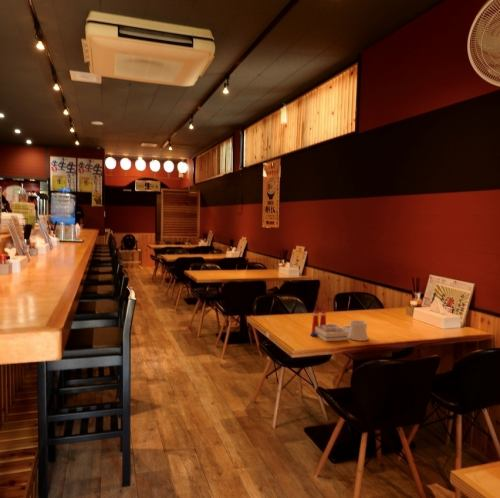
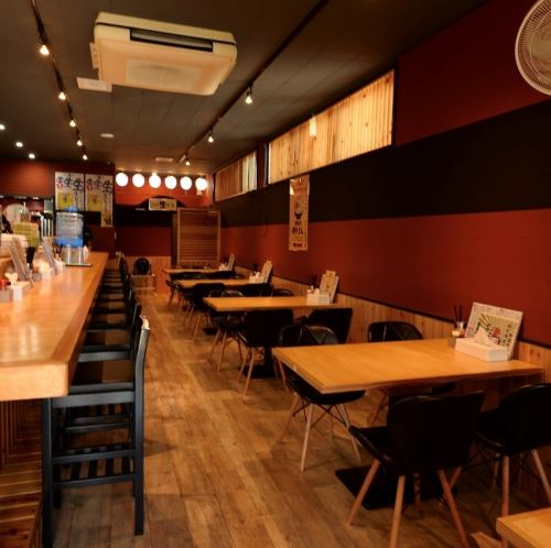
- architectural model (339, 326)
